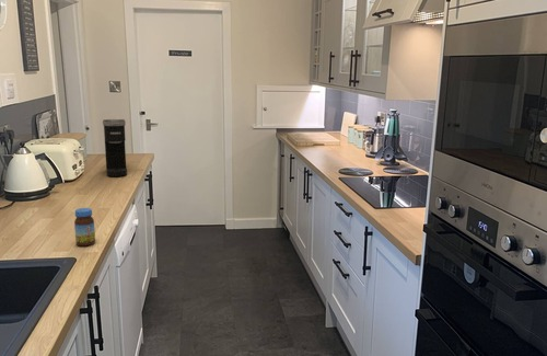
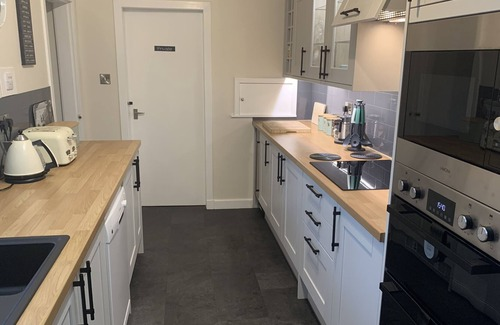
- coffee maker (115, 146)
- jar (84, 226)
